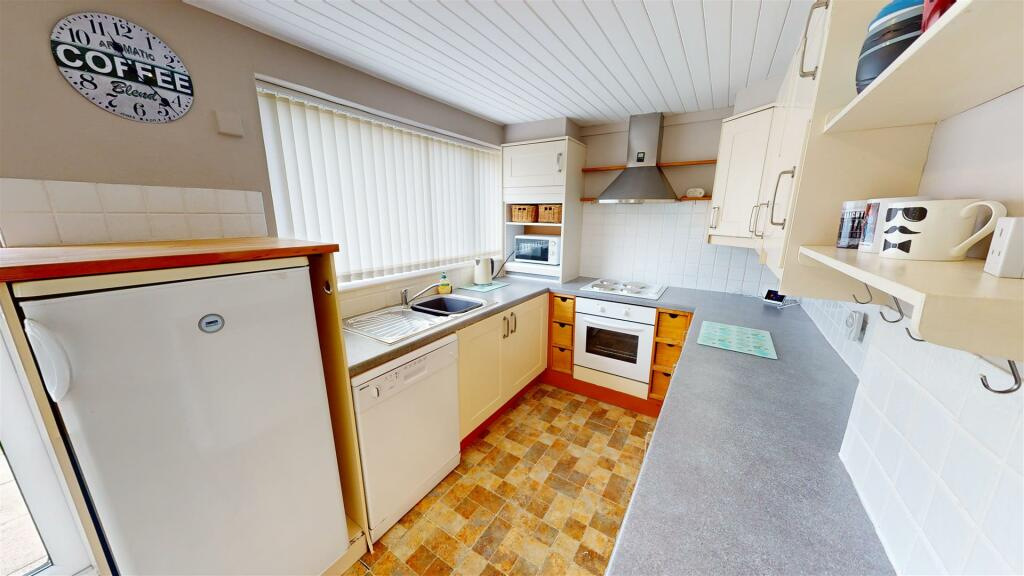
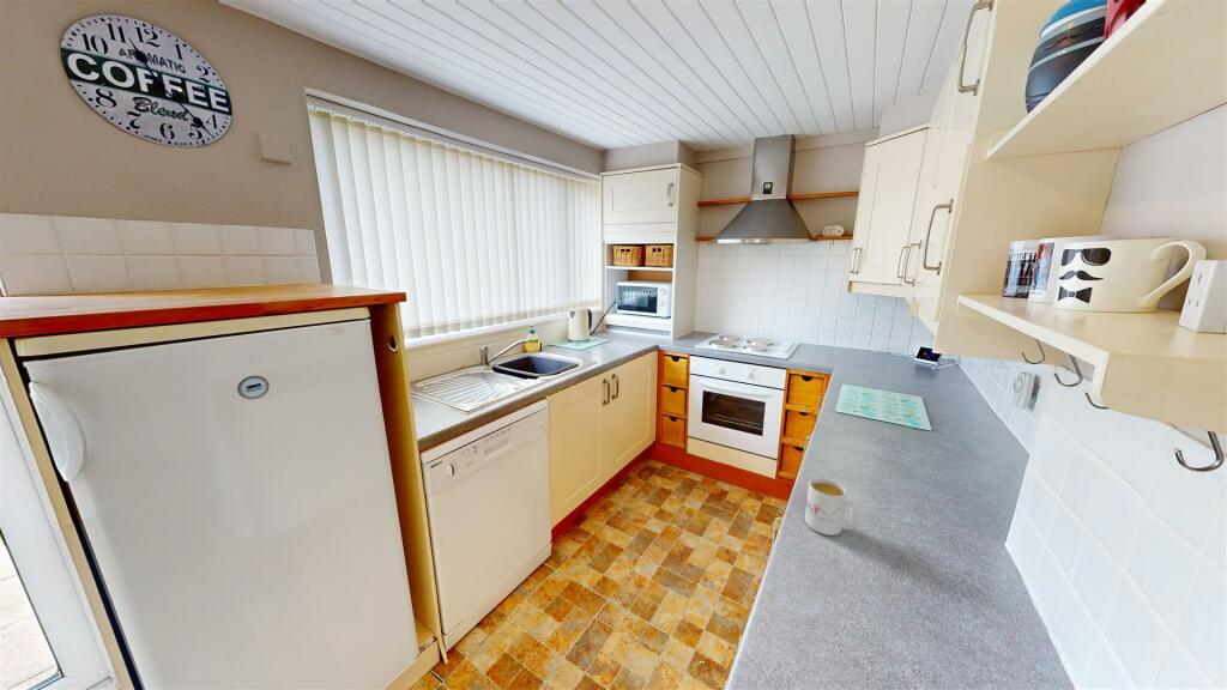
+ mug (832, 508)
